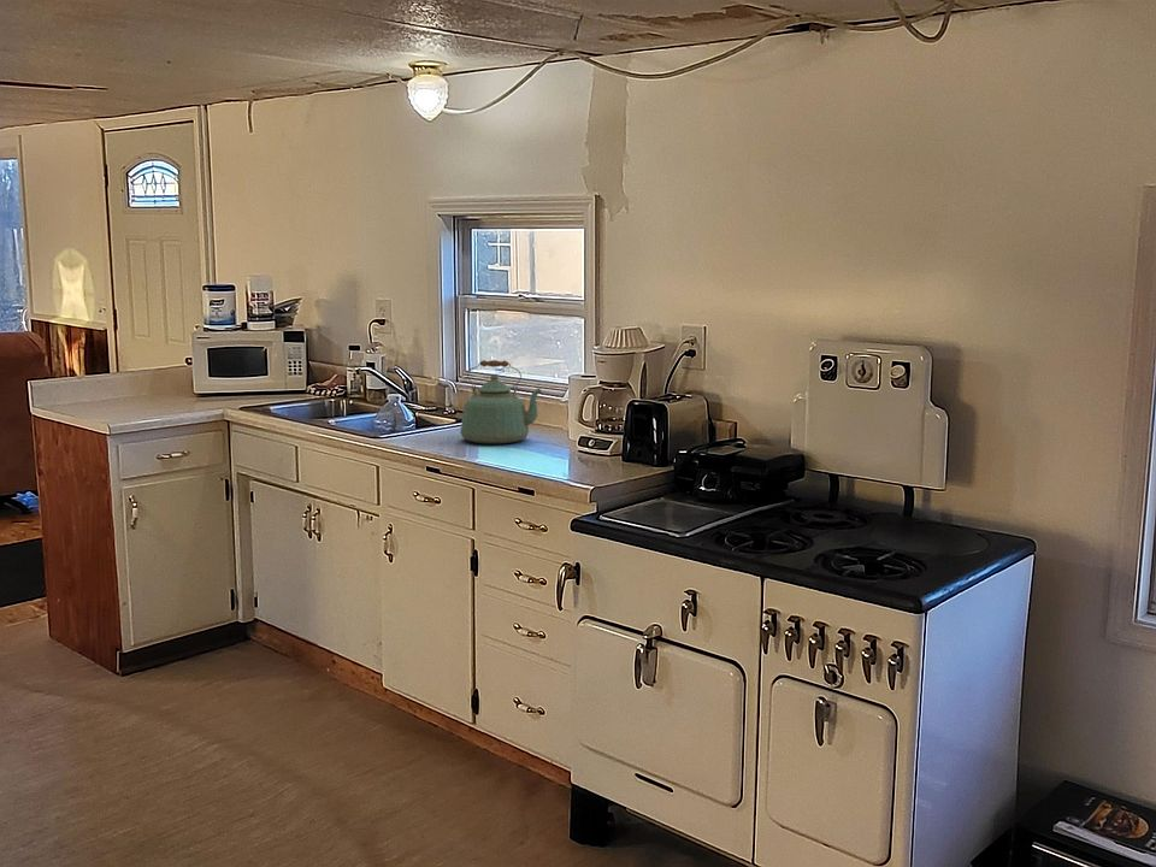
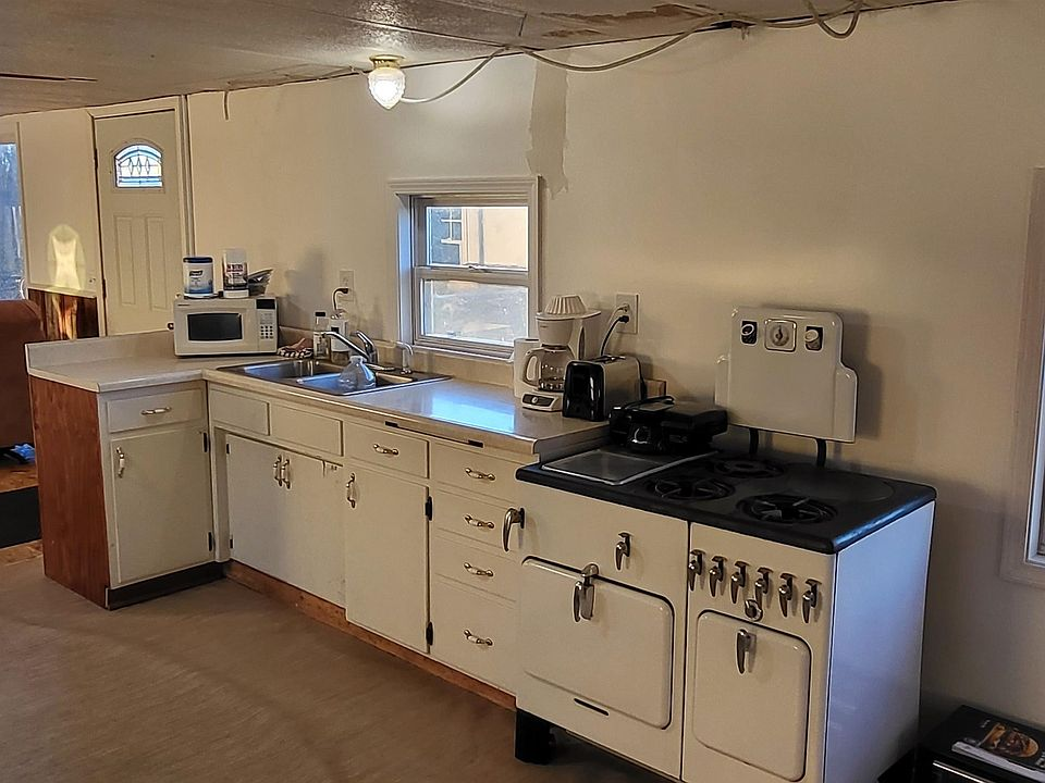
- kettle (501, 400)
